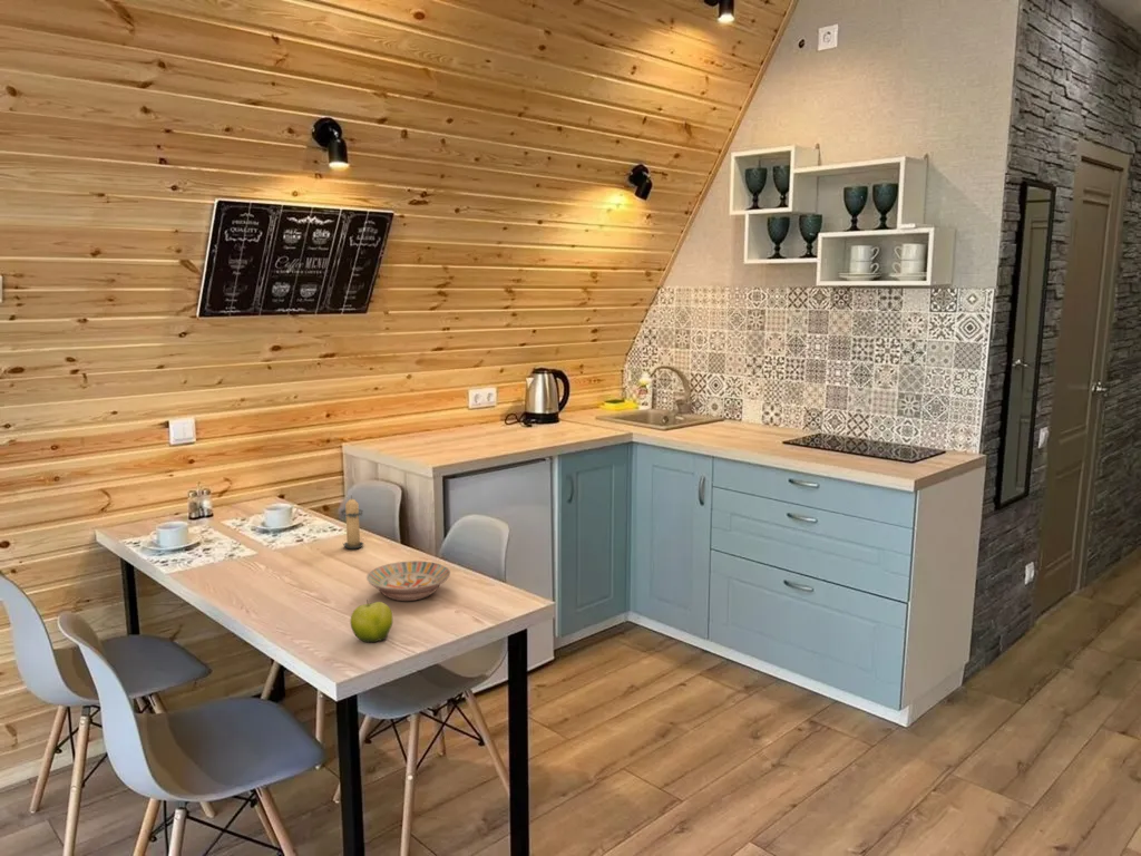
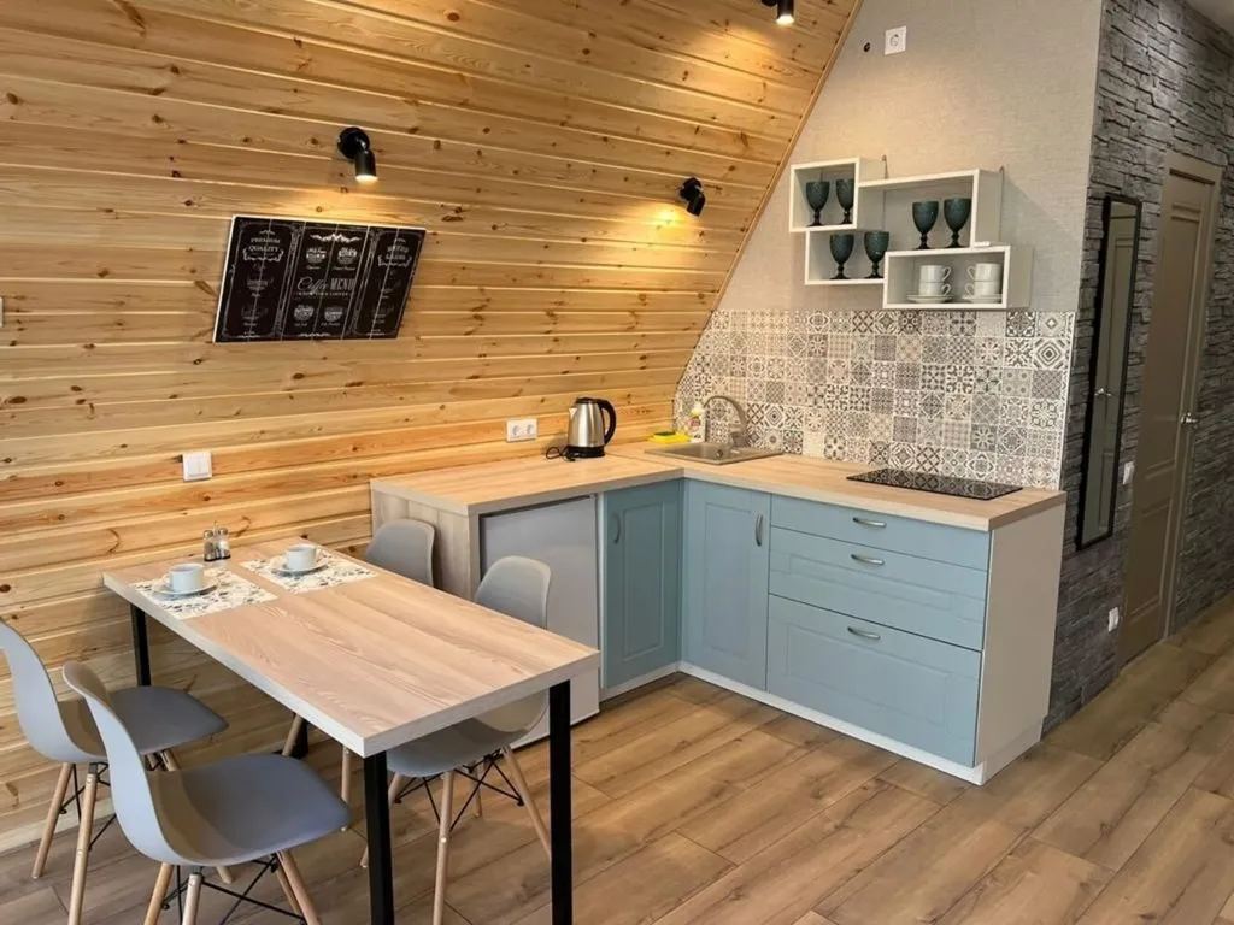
- fruit (371, 620)
- candle (352, 521)
- bowl (409, 583)
